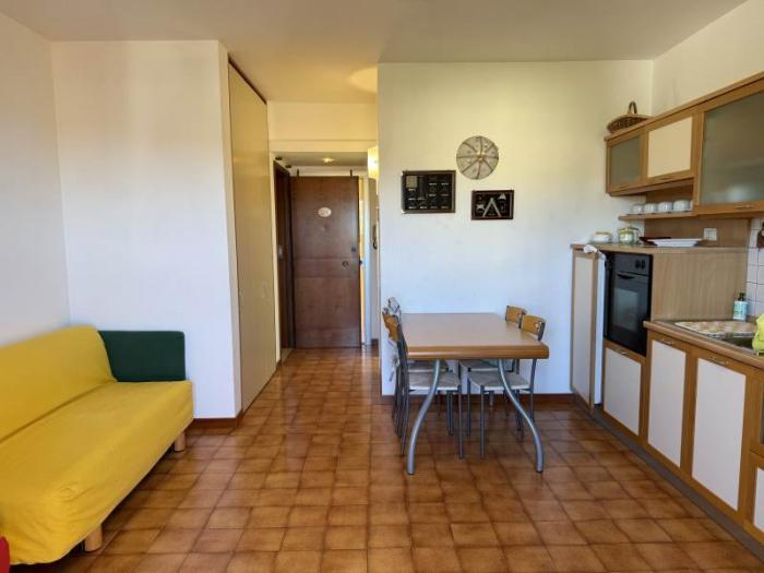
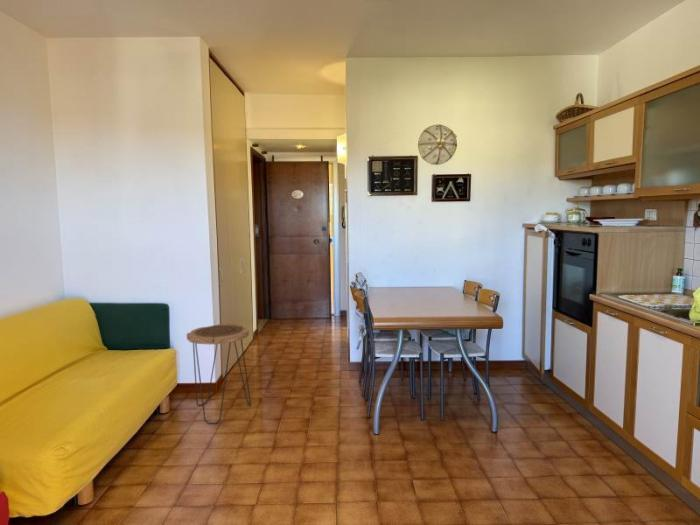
+ side table (225, 373)
